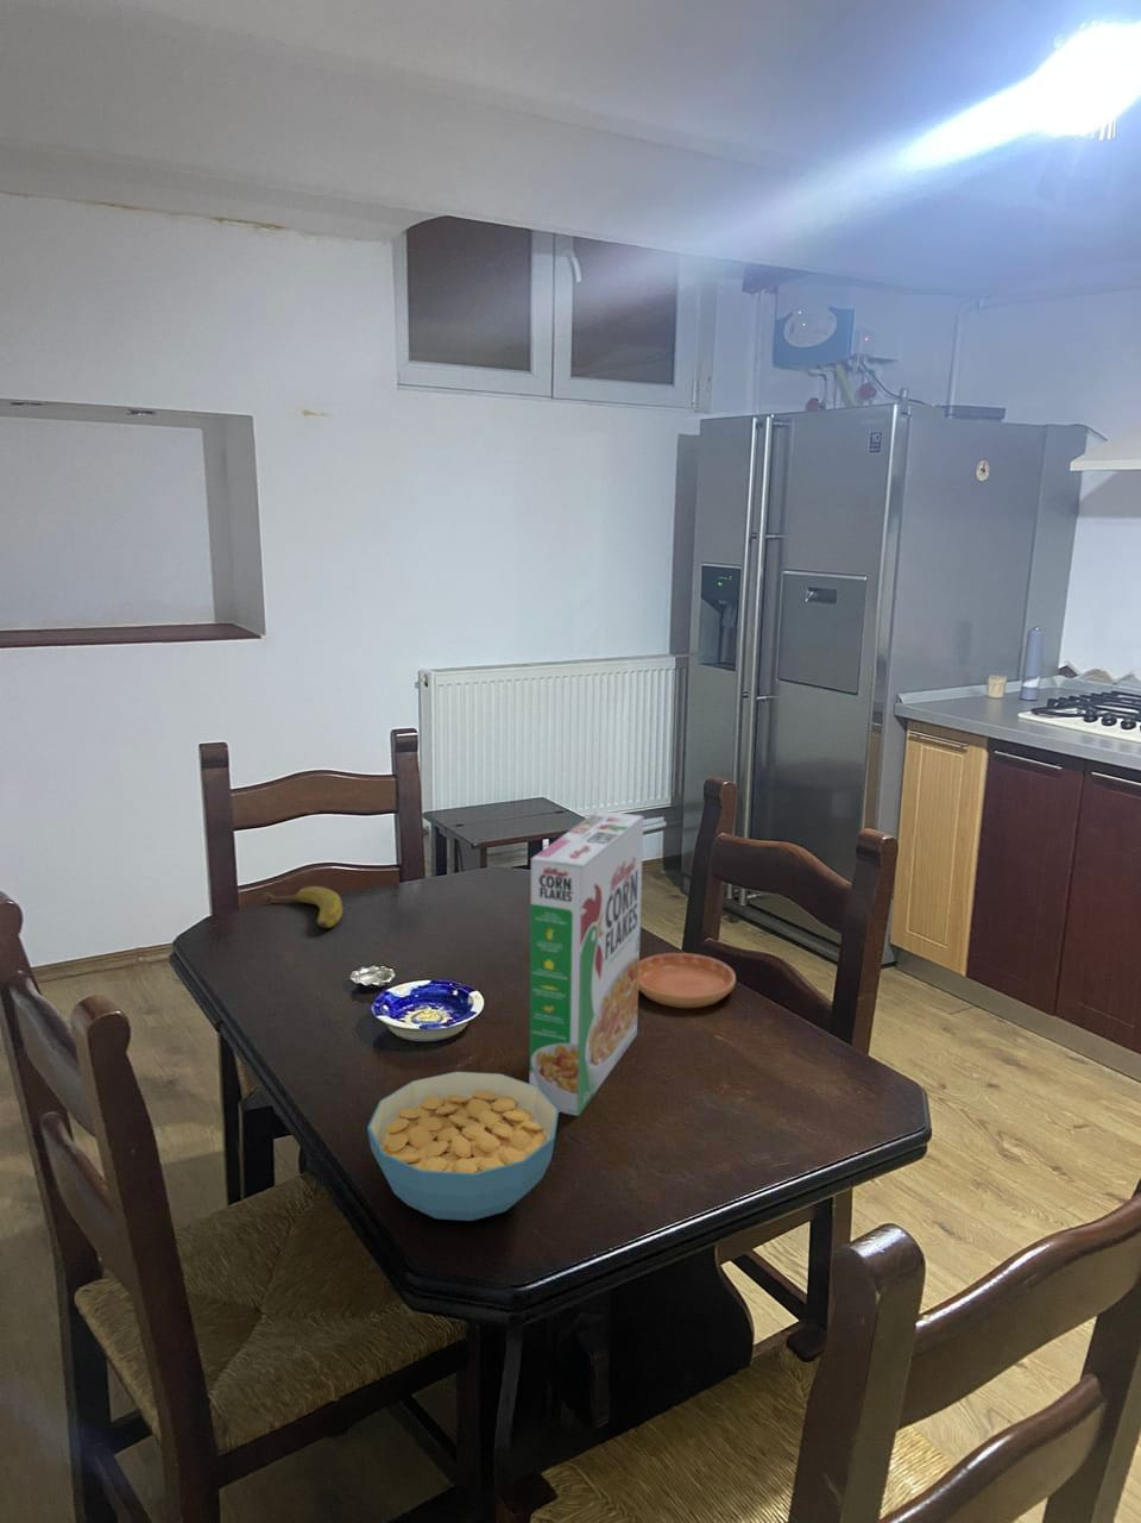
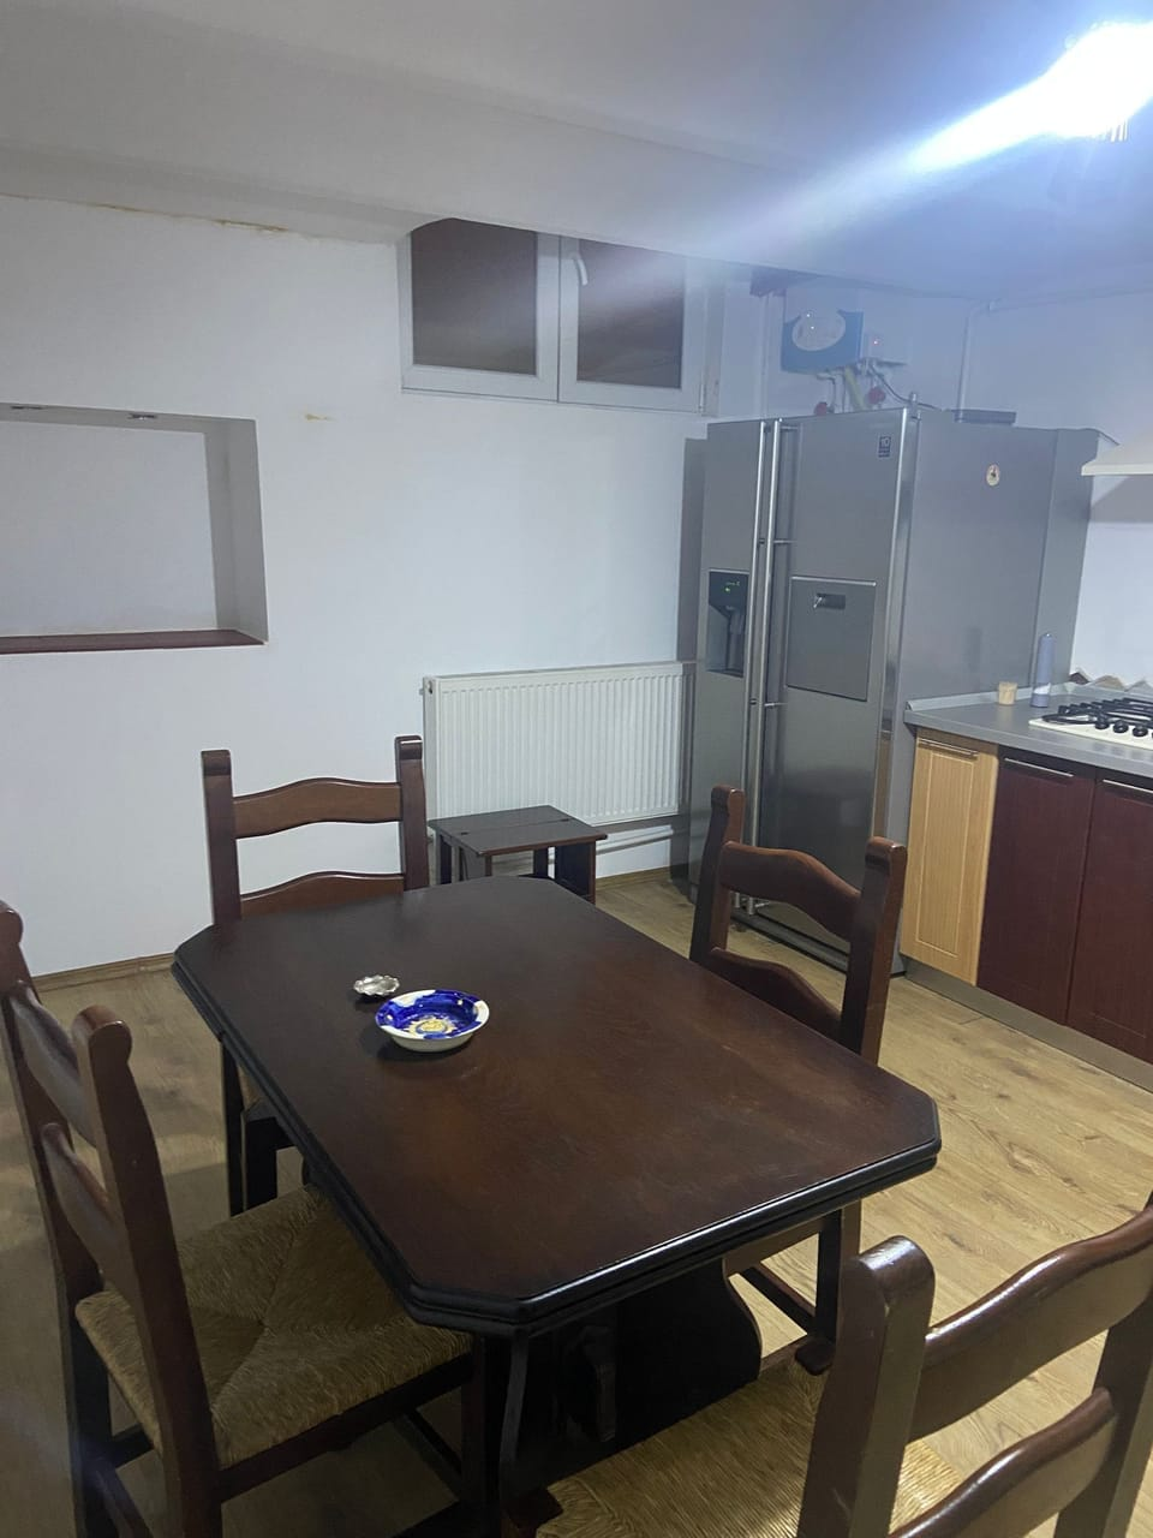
- fruit (304, 902)
- cereal bowl (465, 1160)
- cereal box (588, 955)
- saucer (682, 982)
